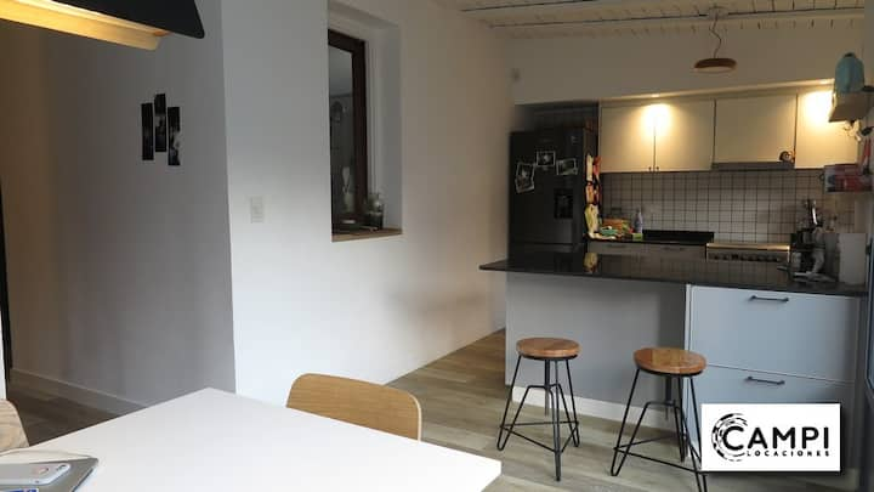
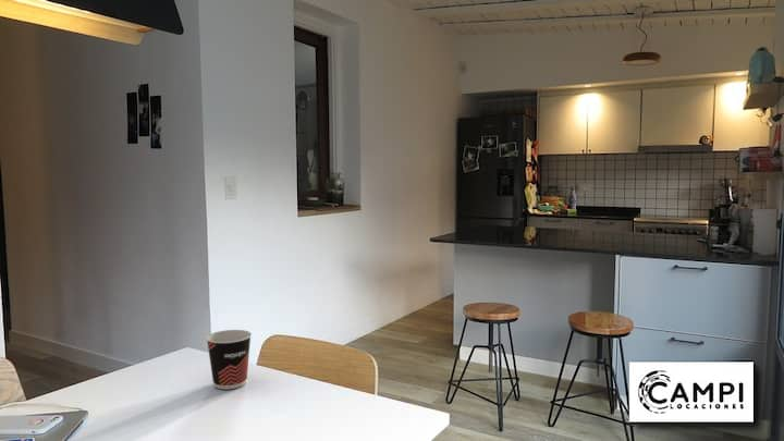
+ cup (229, 359)
